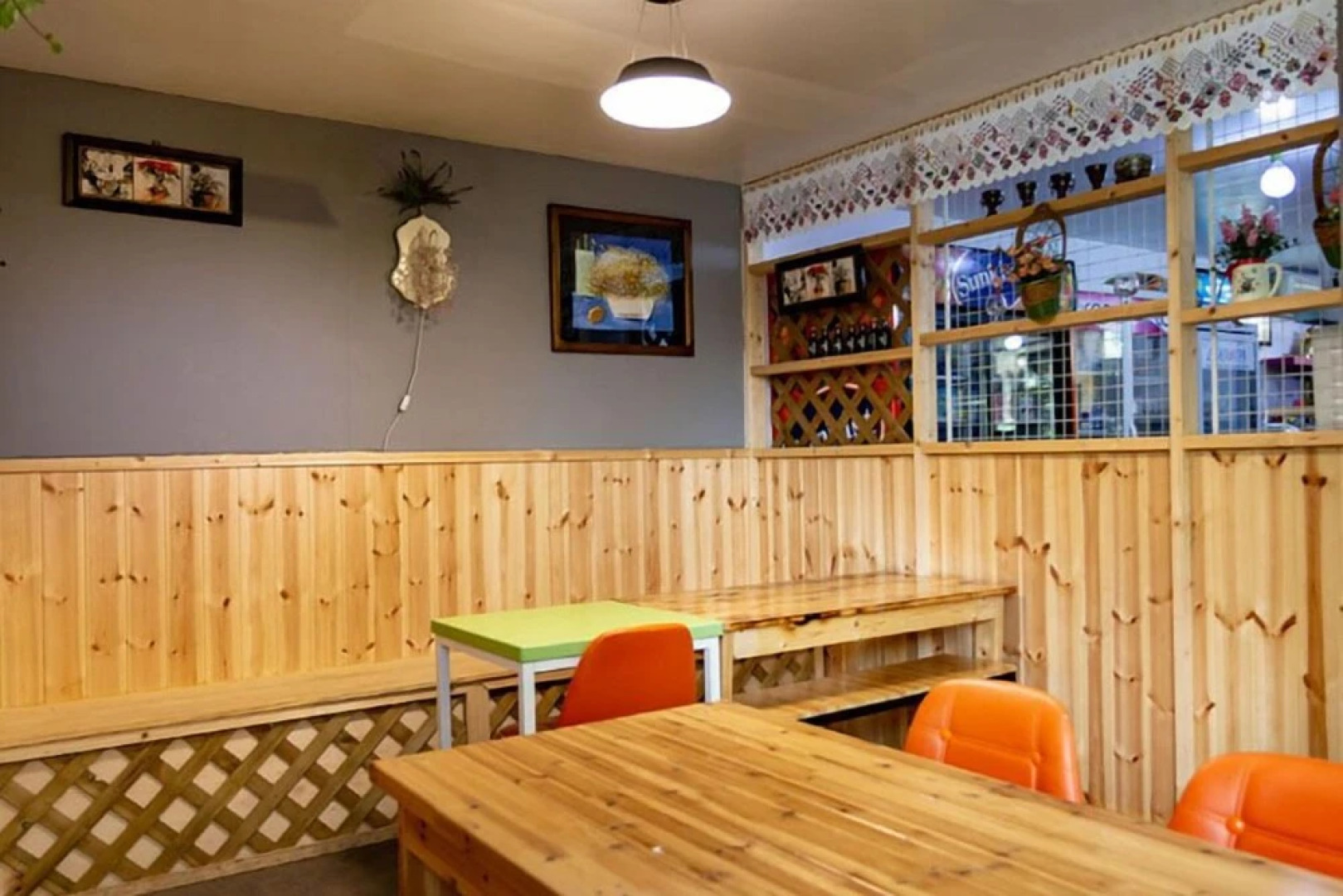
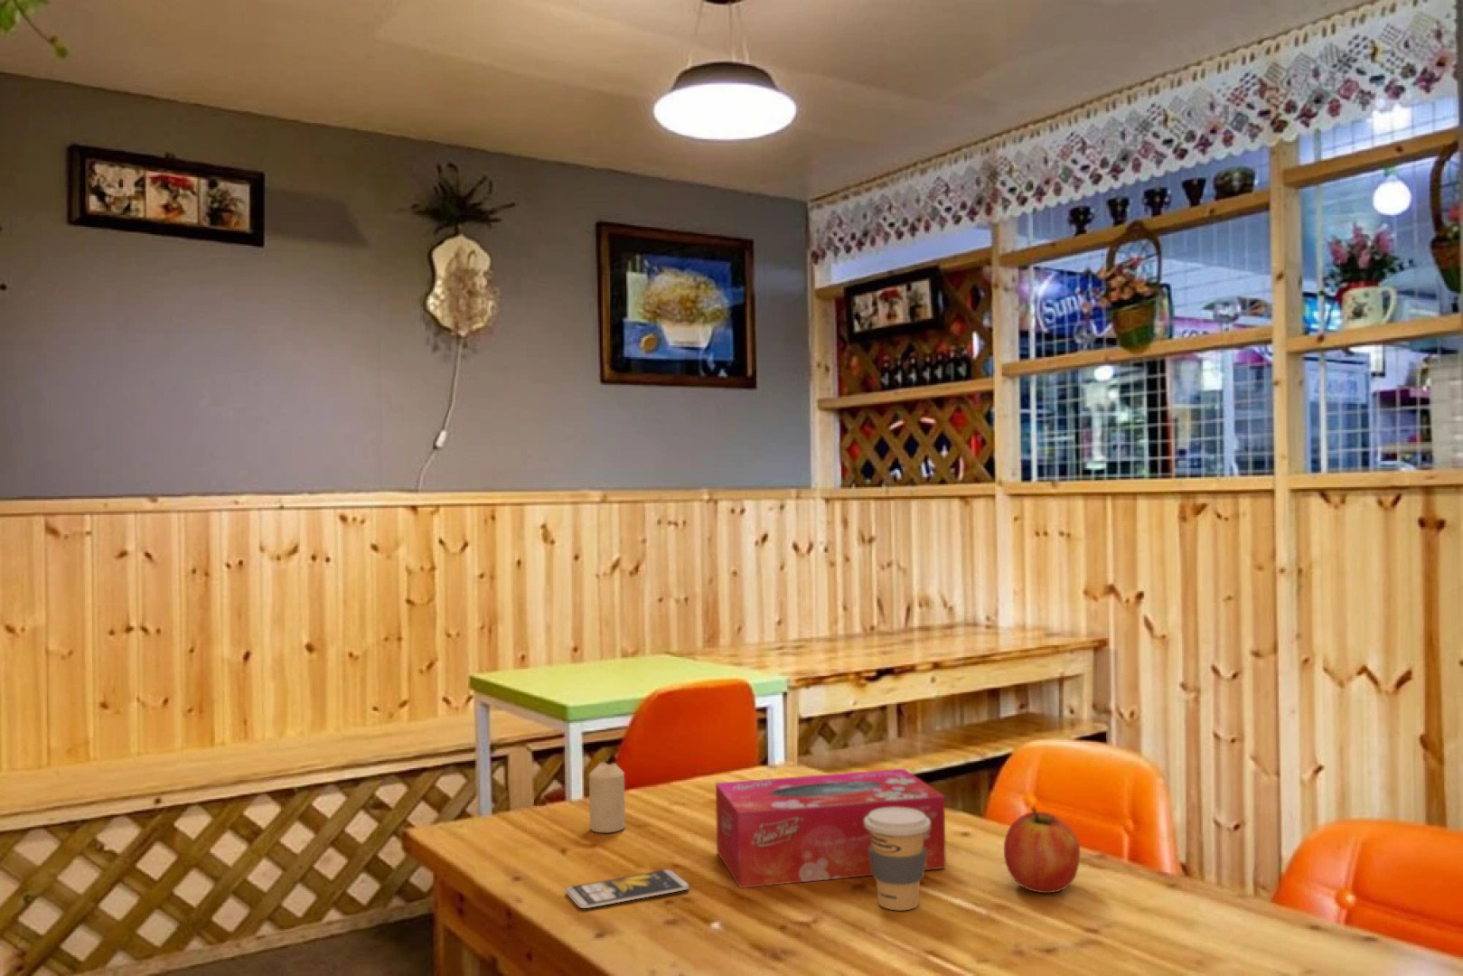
+ tissue box (827, 825)
+ coffee cup (898, 858)
+ fruit (1041, 847)
+ smartphone (627, 889)
+ candle (607, 795)
